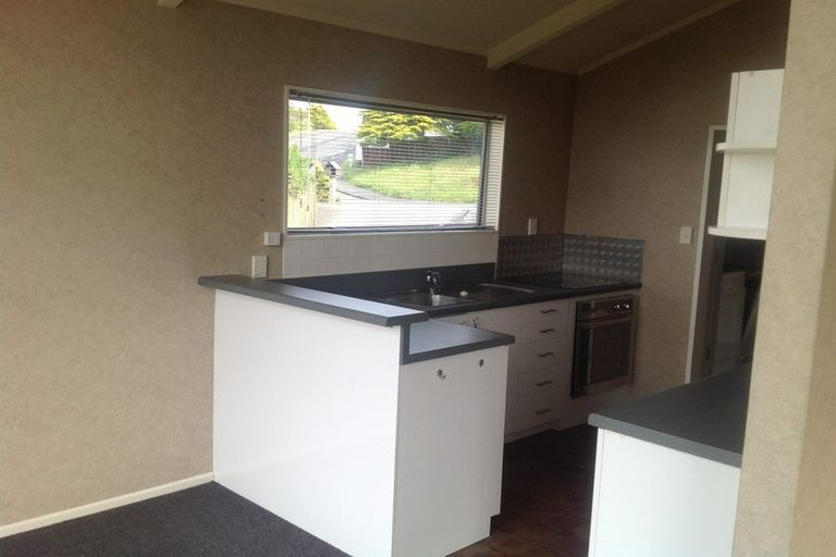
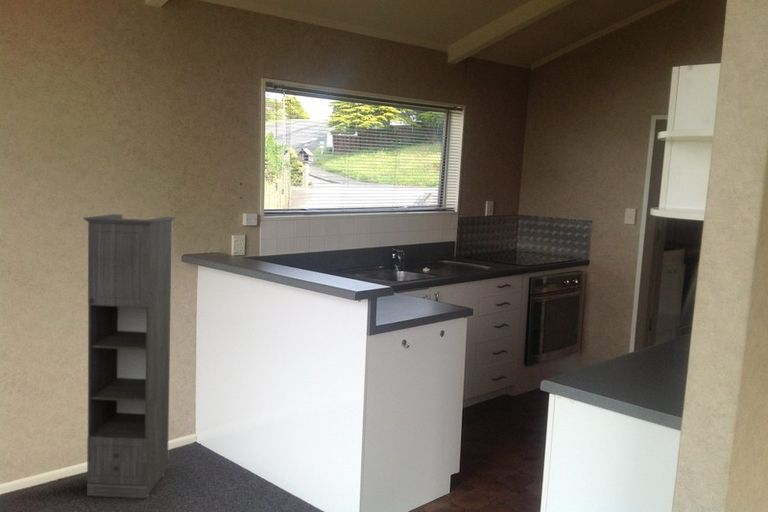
+ storage cabinet (130, 352)
